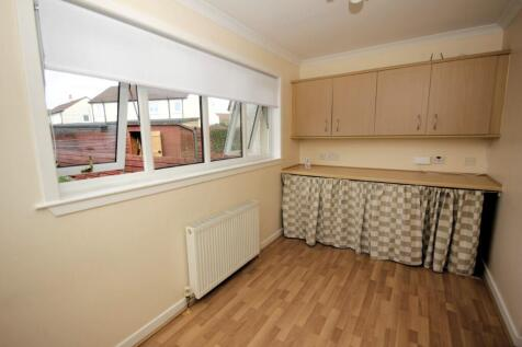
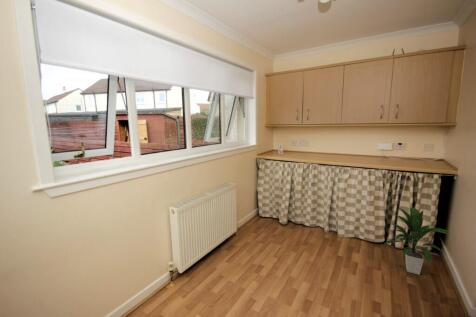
+ indoor plant (412, 238)
